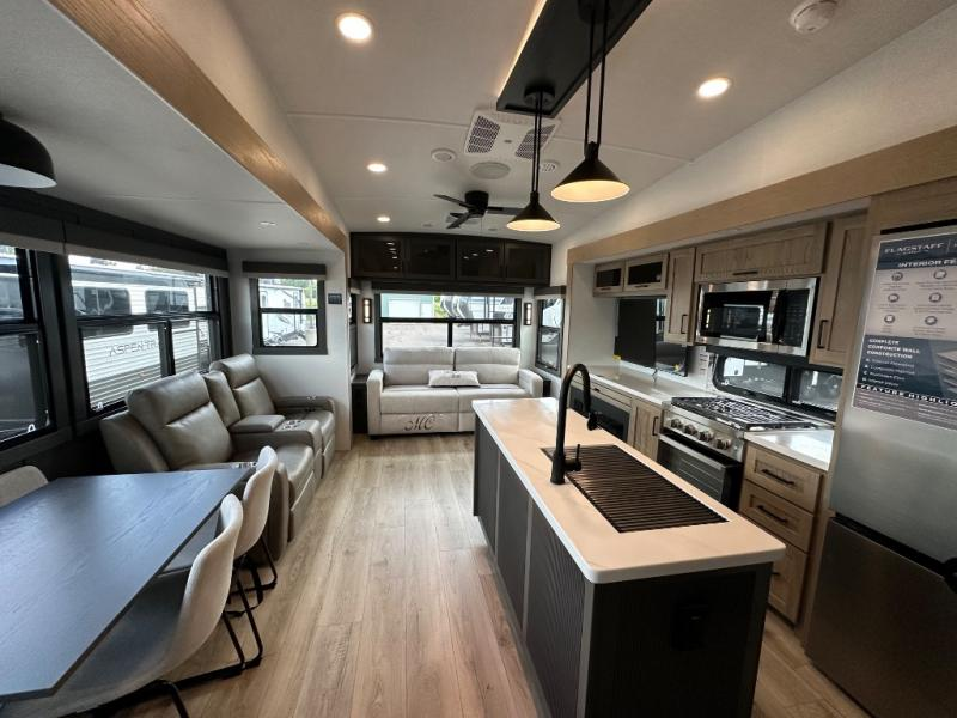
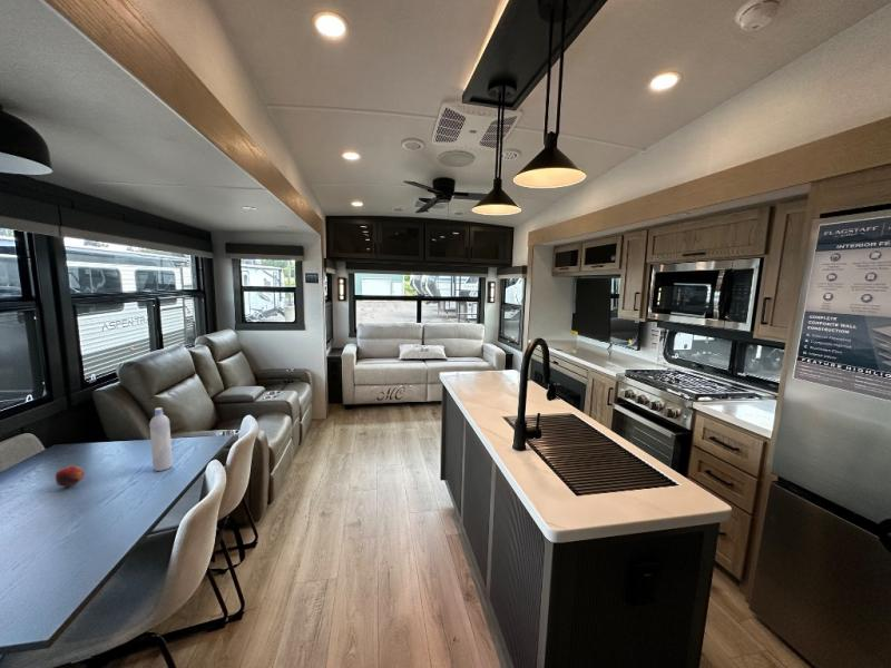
+ fruit (69, 477)
+ bottle (160, 438)
